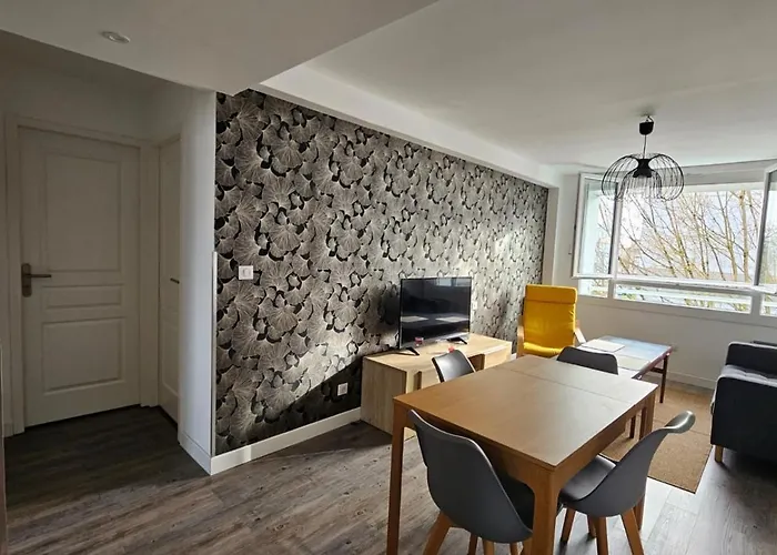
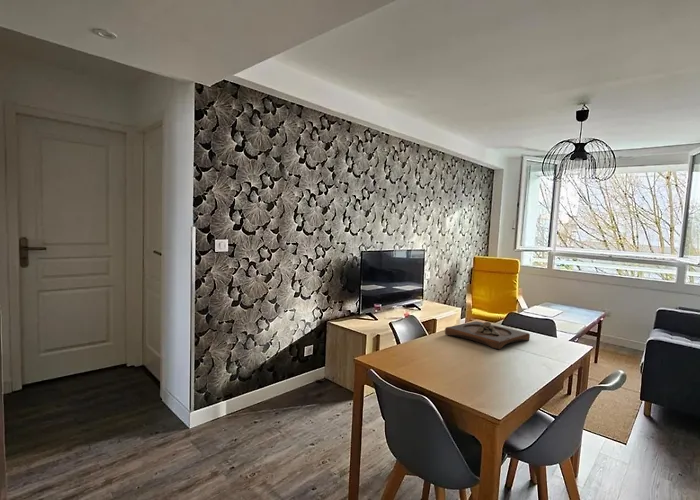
+ wooden tray (487, 329)
